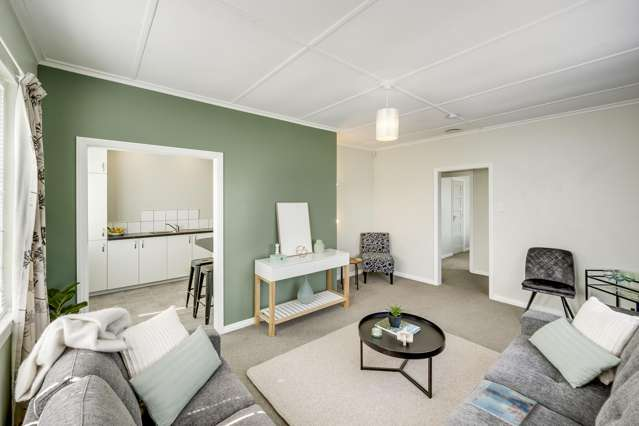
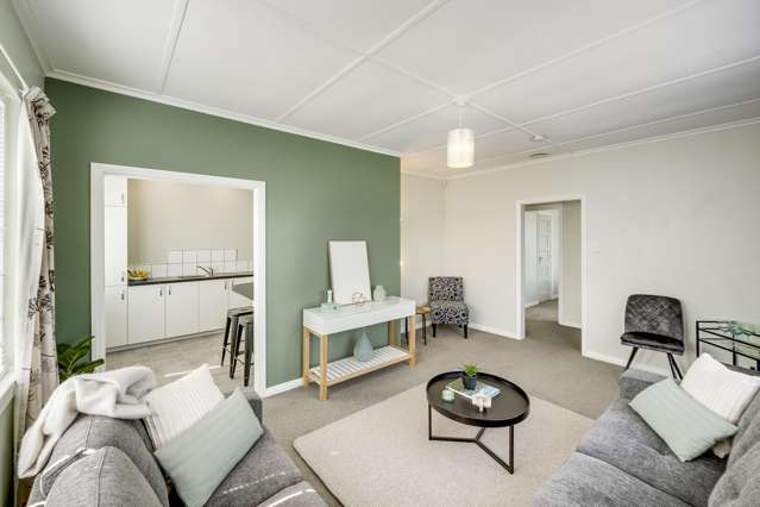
- magazine (503, 402)
